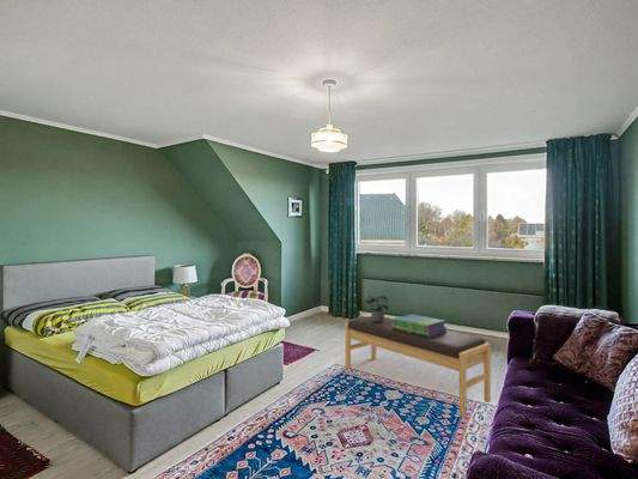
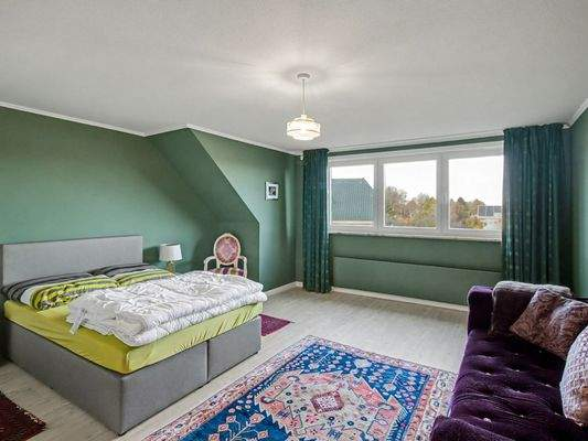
- stack of books (419, 325)
- potted plant (377, 308)
- bench (409, 356)
